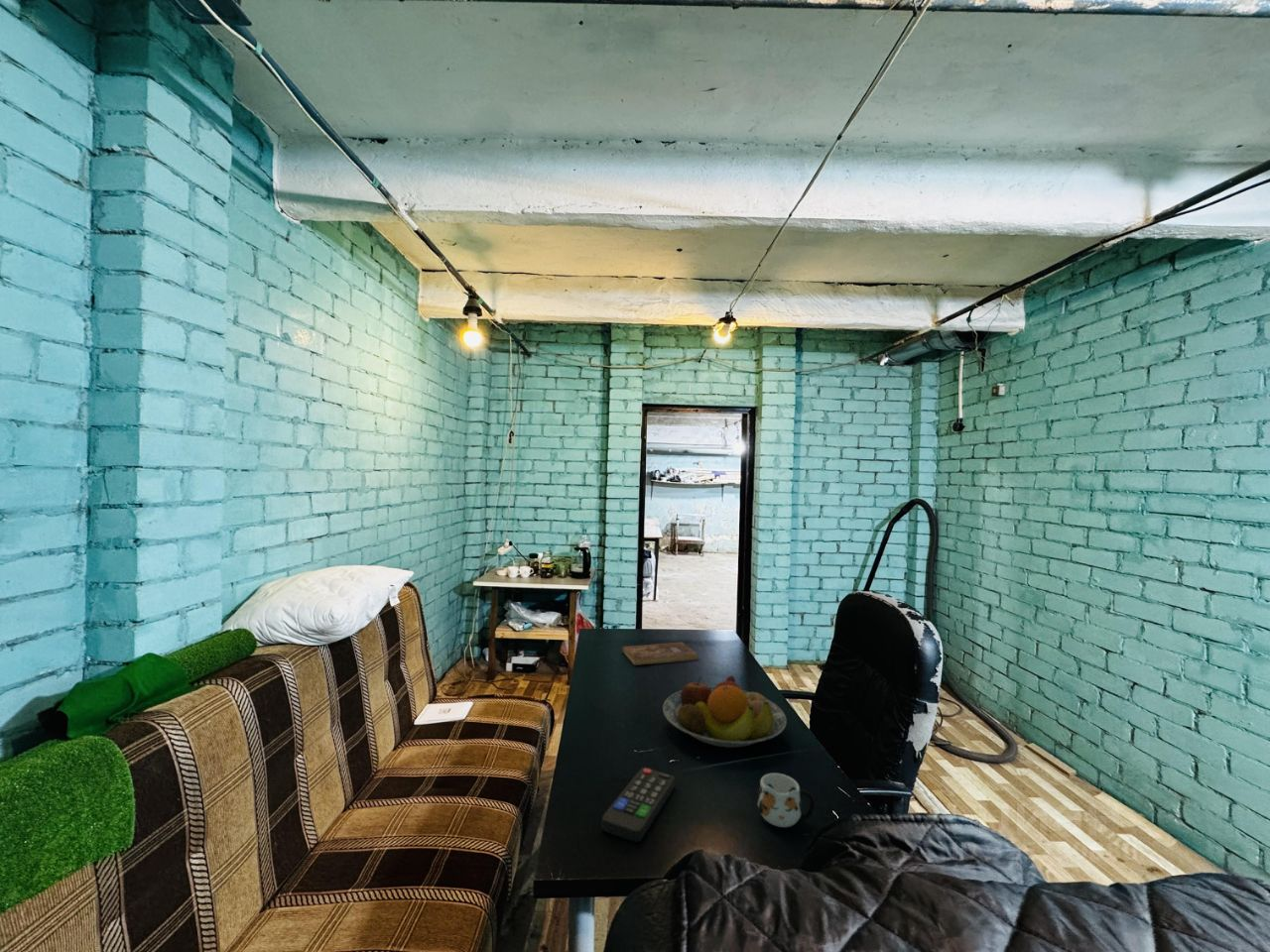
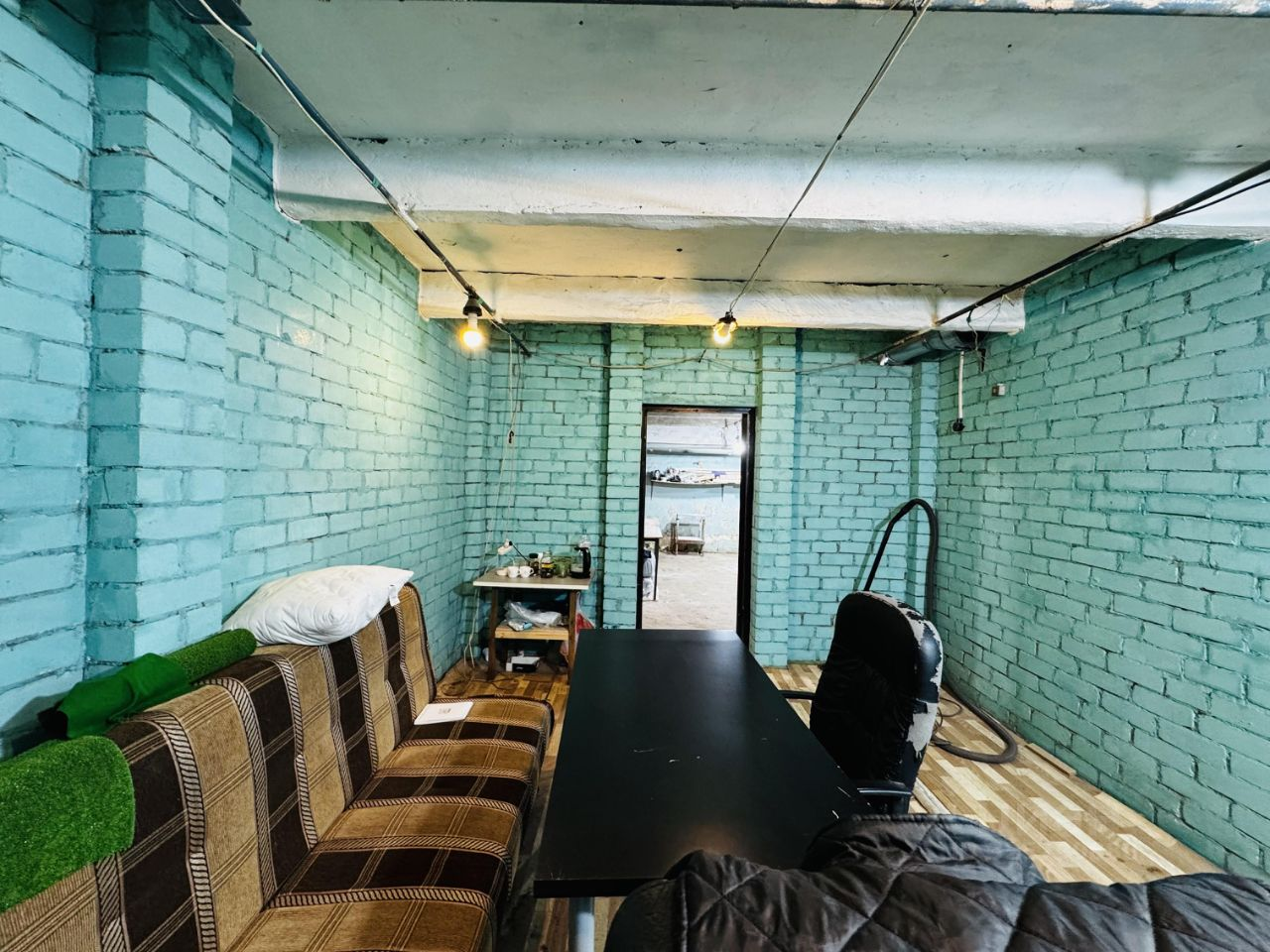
- mug (786, 798)
- remote control (640, 800)
- bible (658, 653)
- fruit bowl (723, 706)
